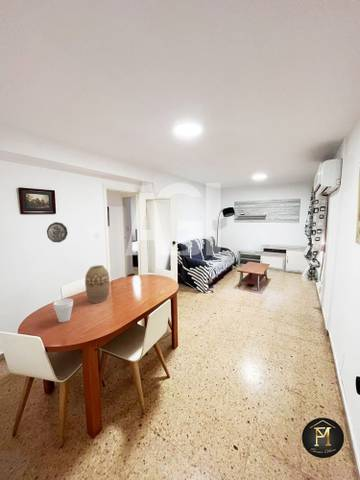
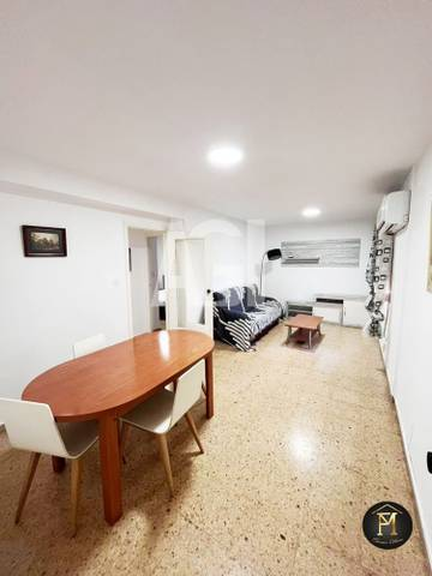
- decorative plate (57, 232)
- cup (63, 310)
- vase (97, 282)
